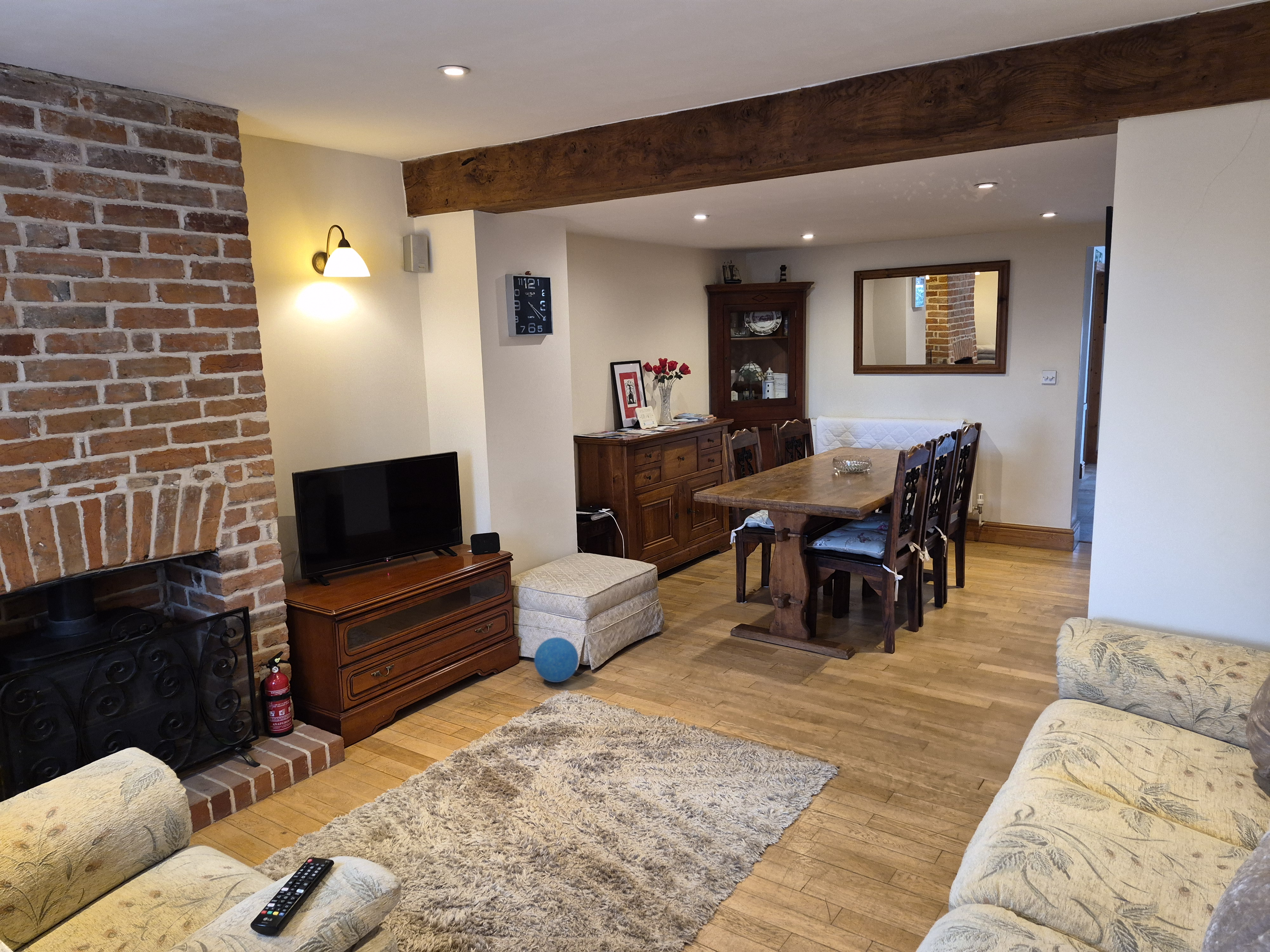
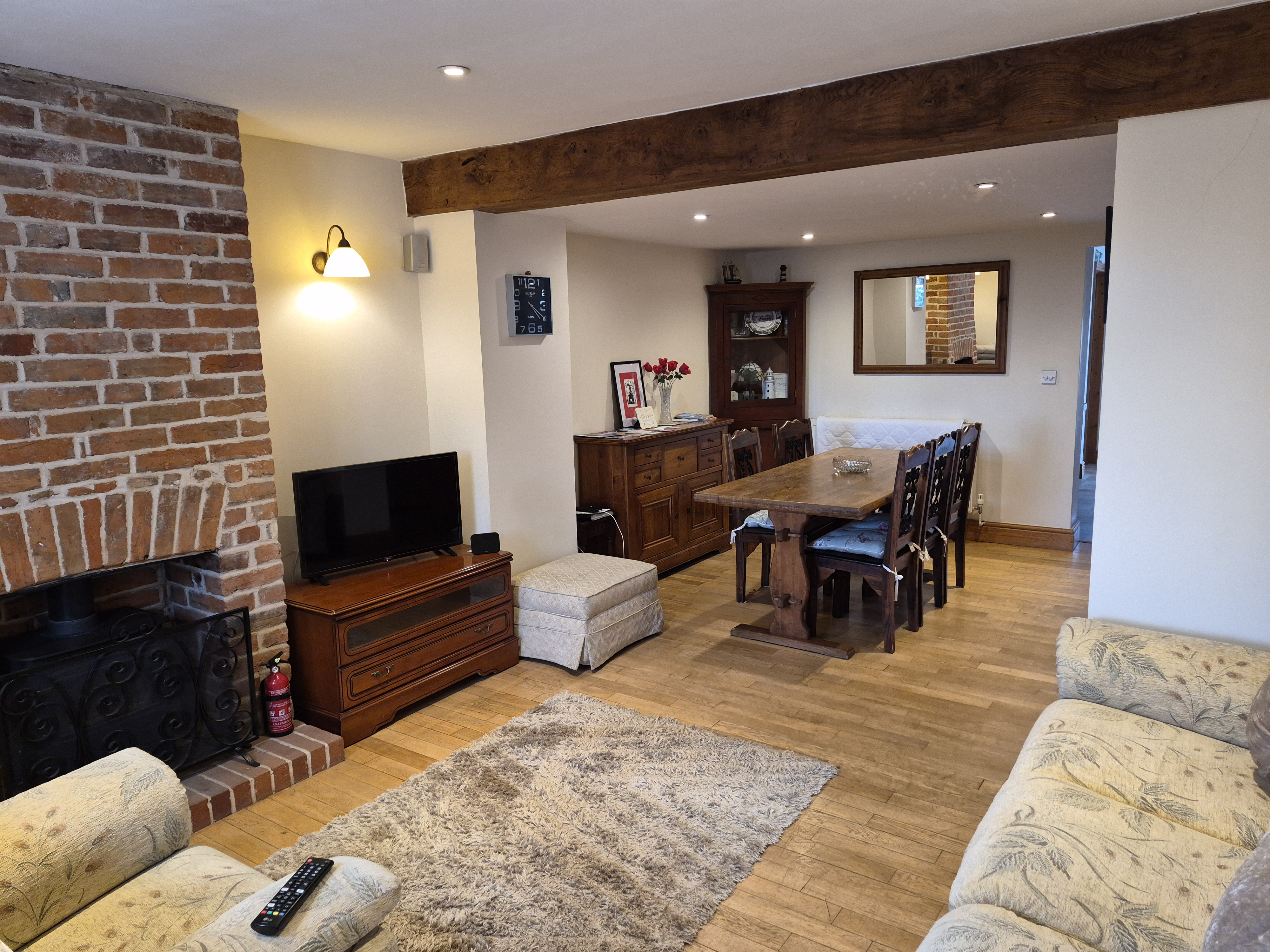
- decorative ball (556, 659)
